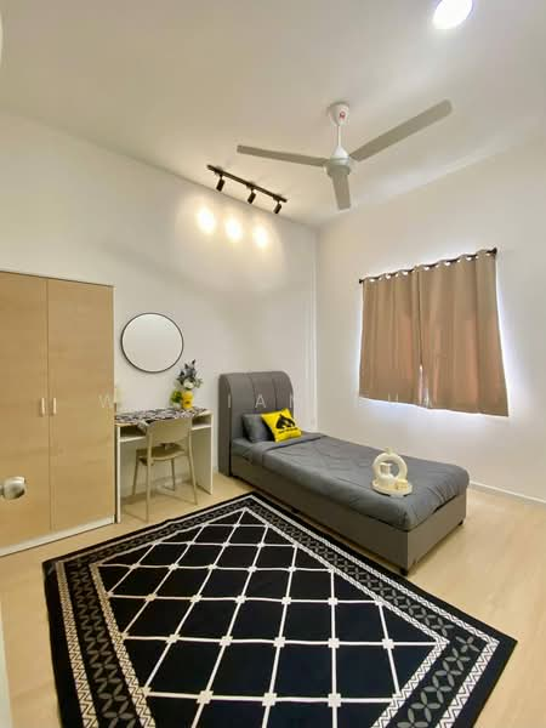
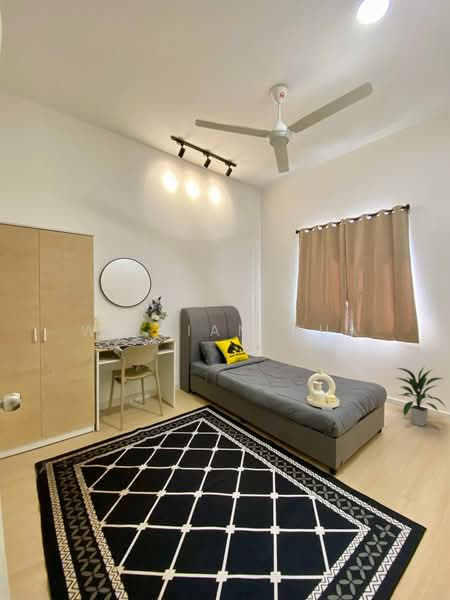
+ indoor plant (416, 394)
